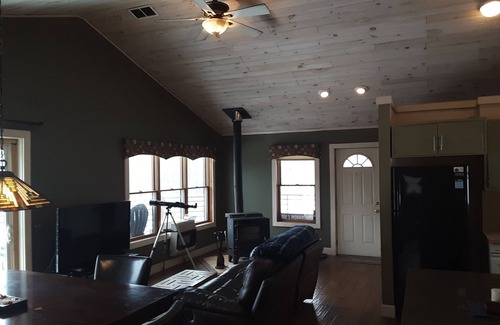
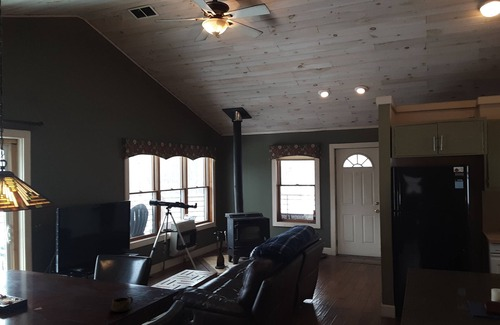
+ cup (123, 303)
